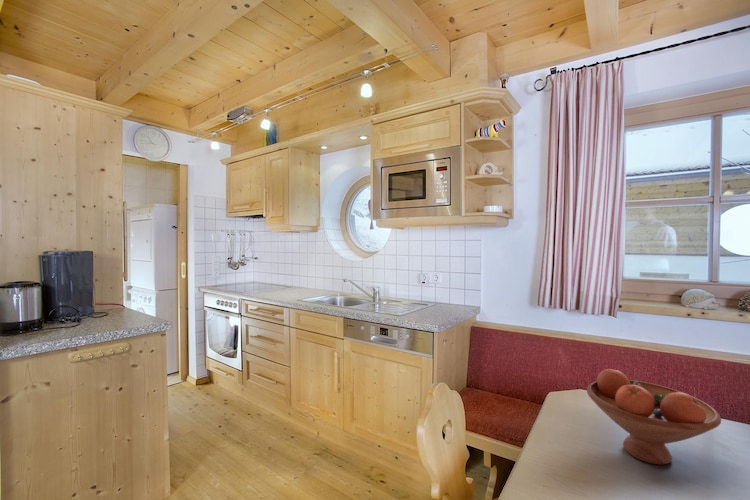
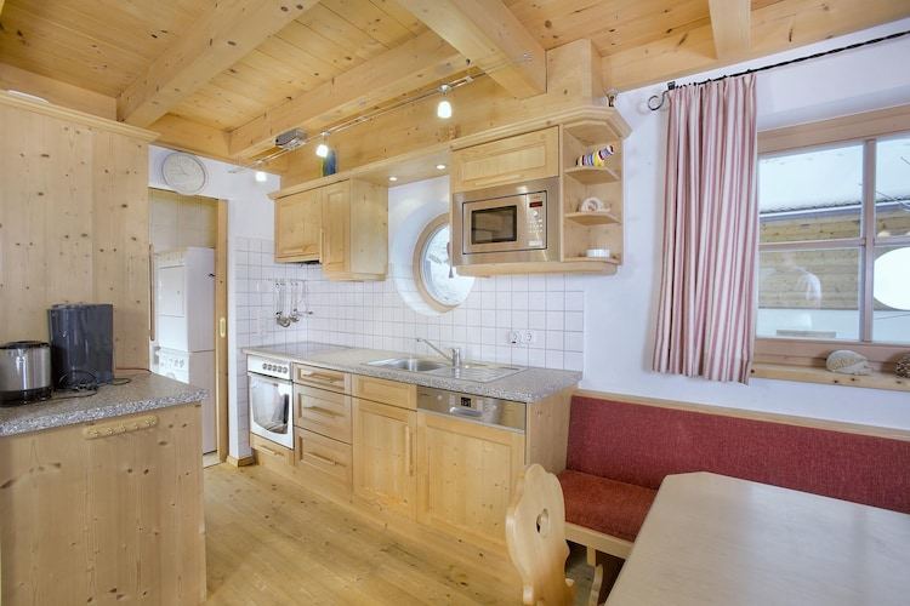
- fruit bowl (647, 415)
